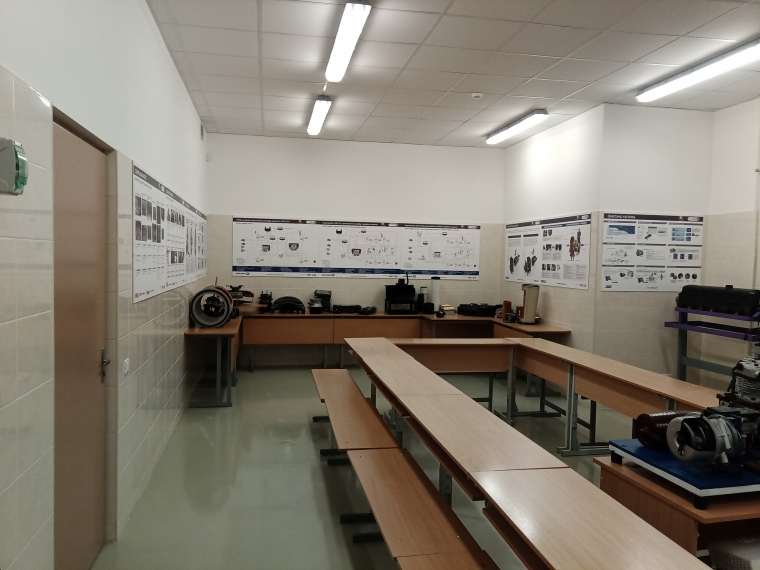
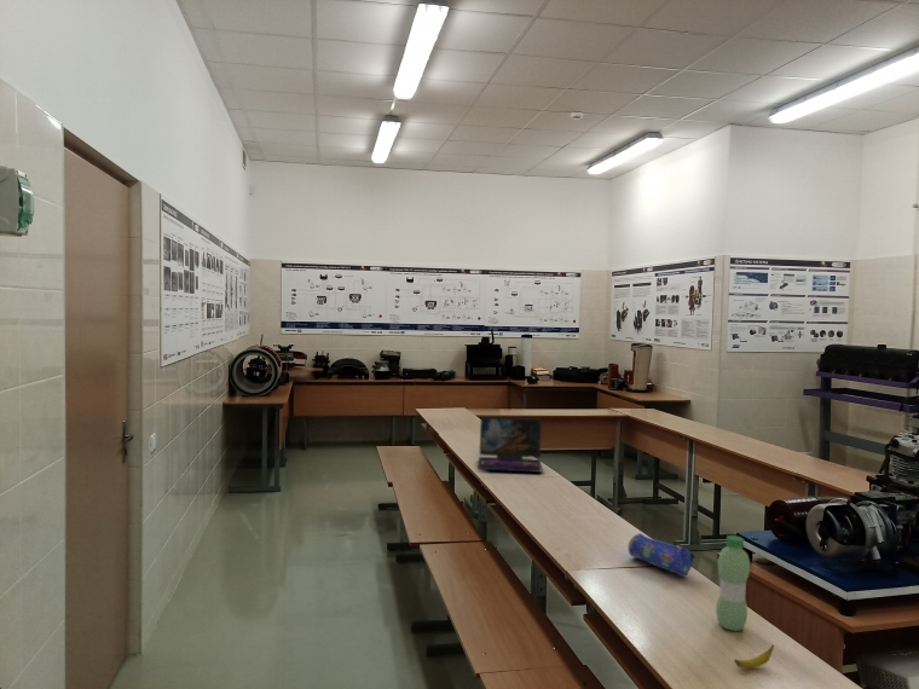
+ water bottle (733, 581)
+ pencil case (659, 552)
+ banana (755, 658)
+ laptop (510, 444)
